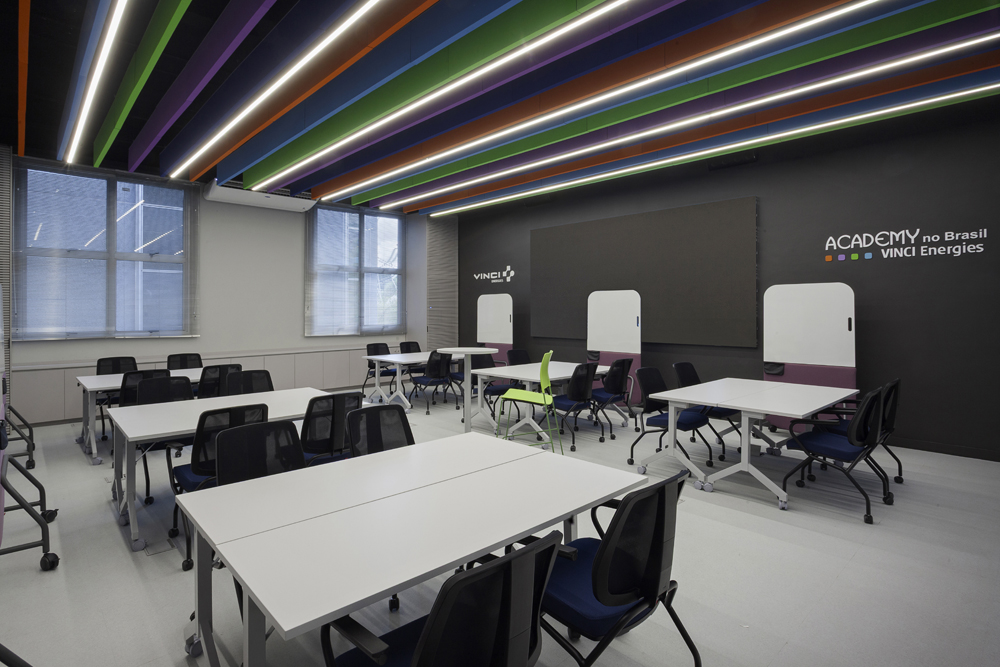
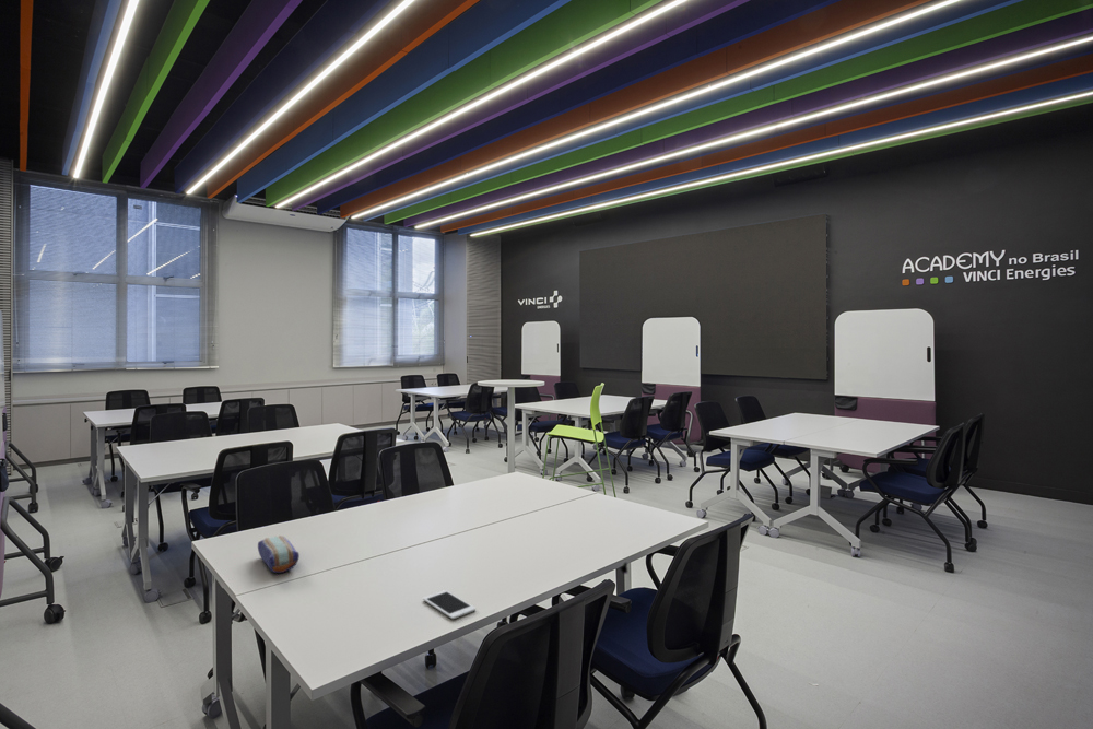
+ cell phone (448, 603)
+ pencil case (278, 552)
